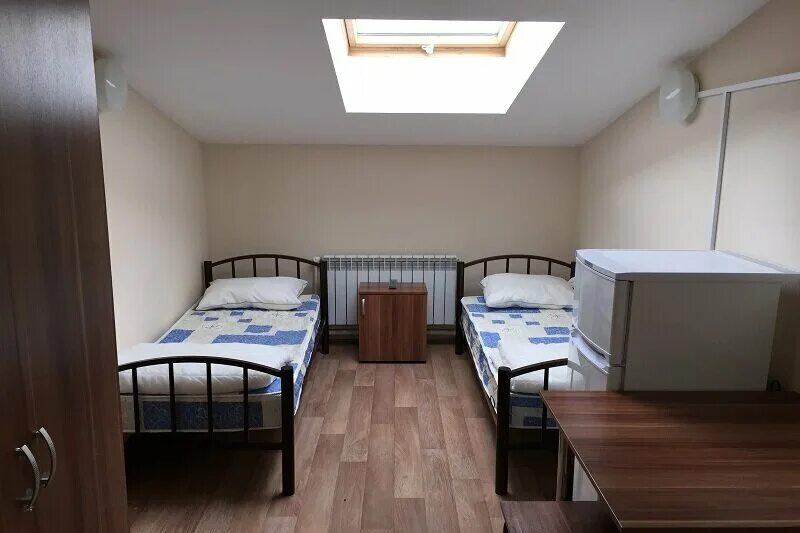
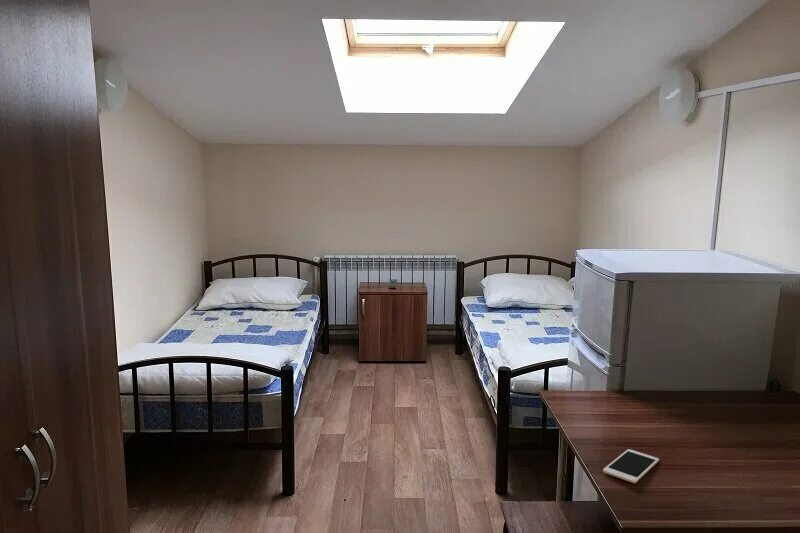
+ cell phone (631, 465)
